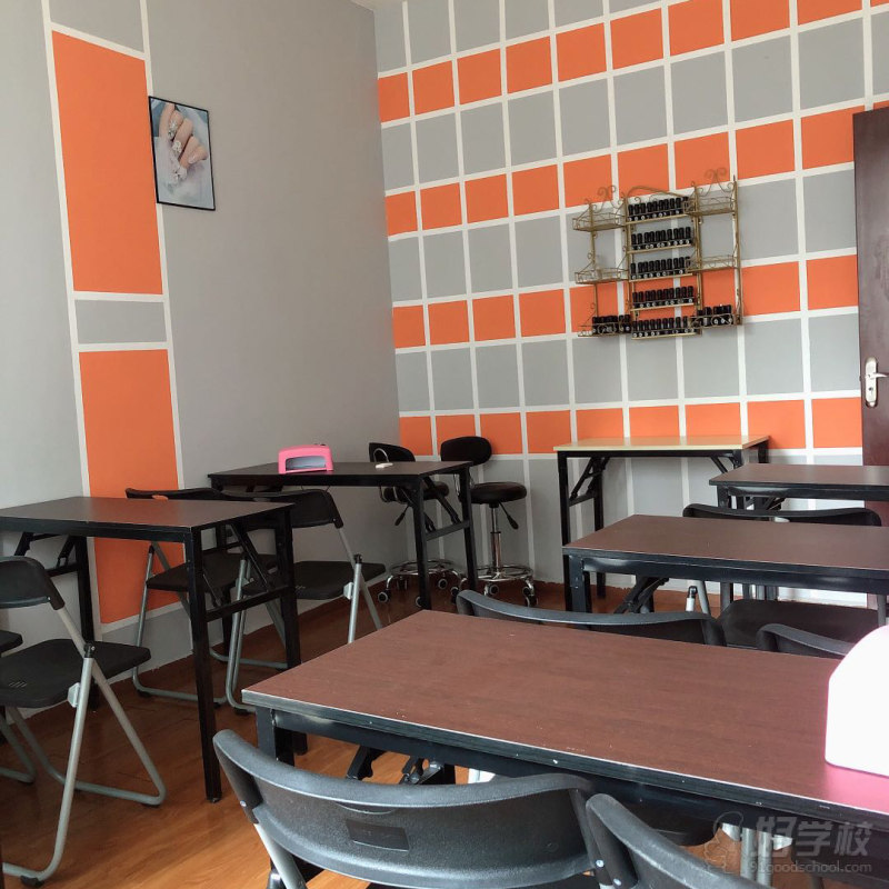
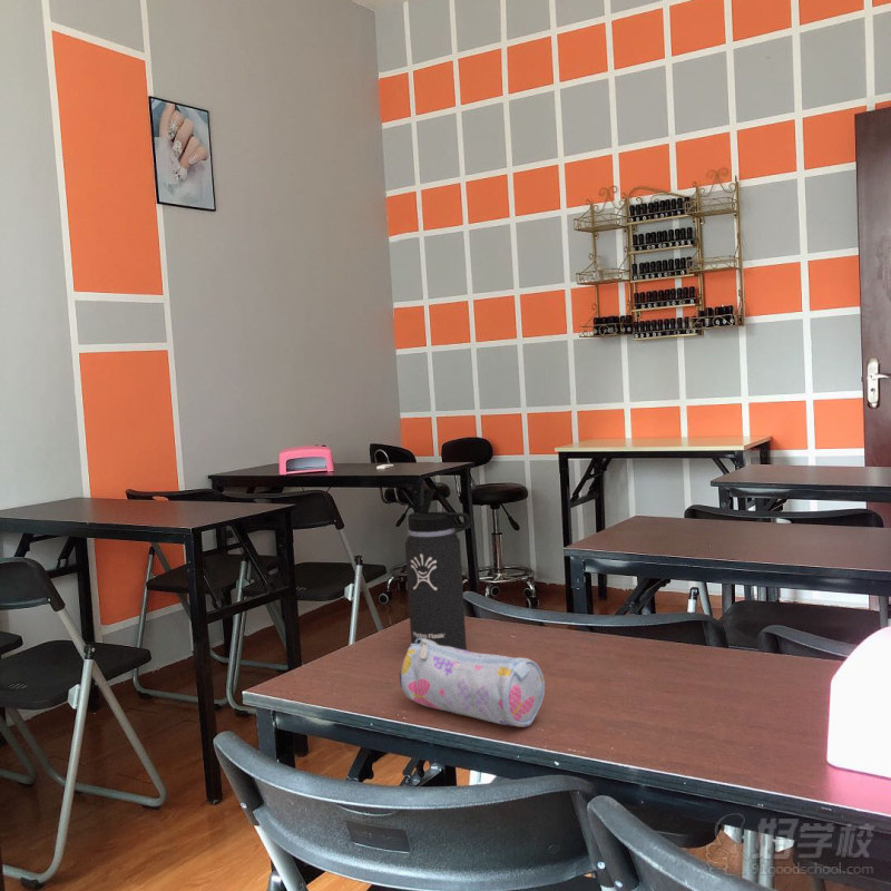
+ thermos bottle (440, 569)
+ pencil case (470, 679)
